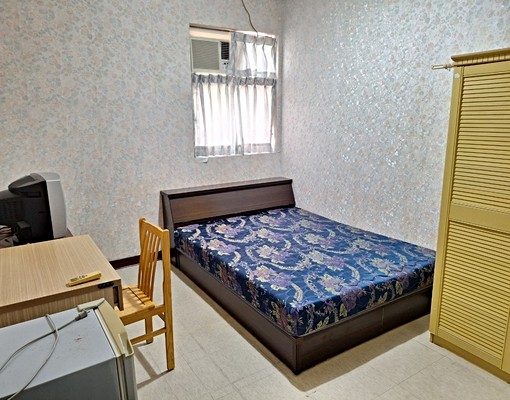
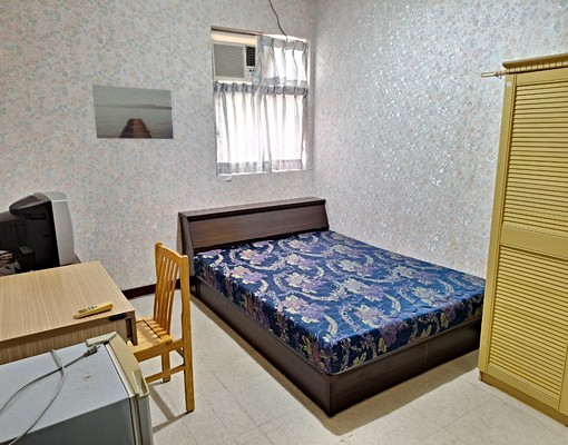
+ wall art (135, 113)
